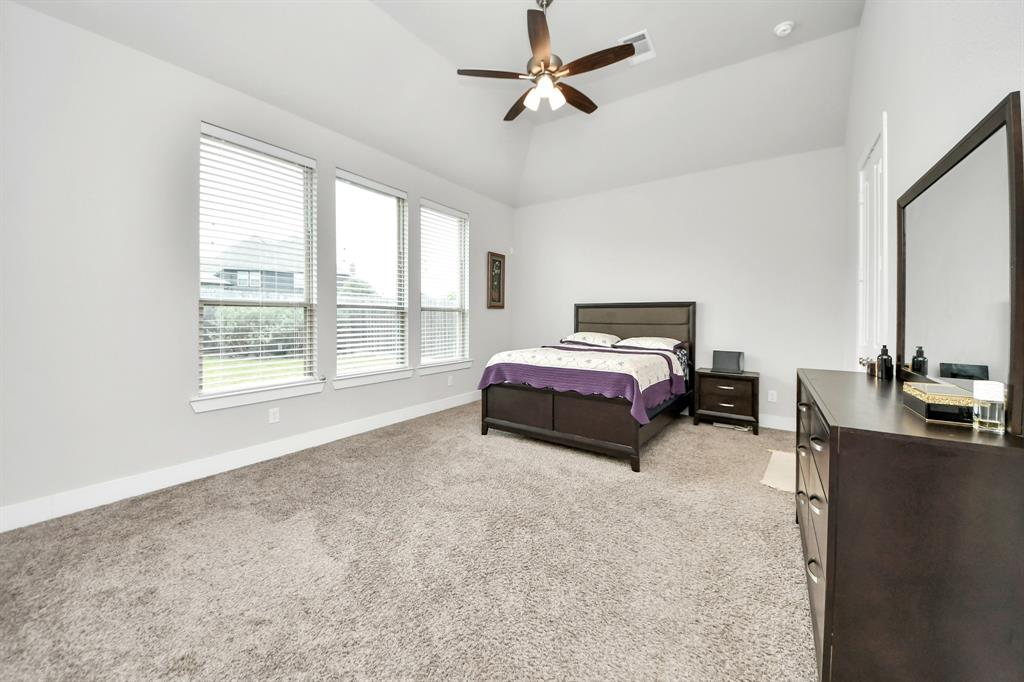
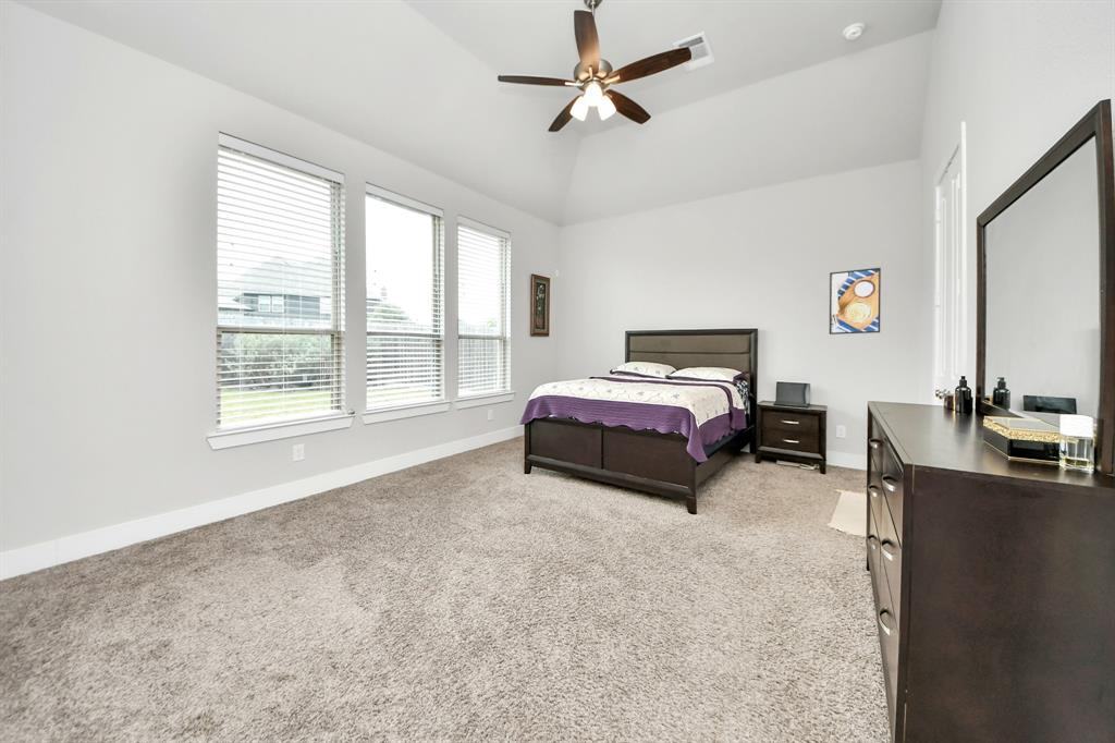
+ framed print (854, 302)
